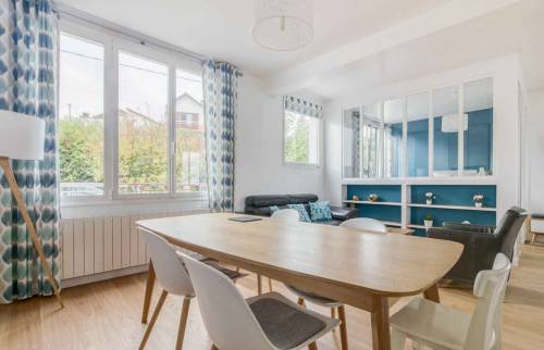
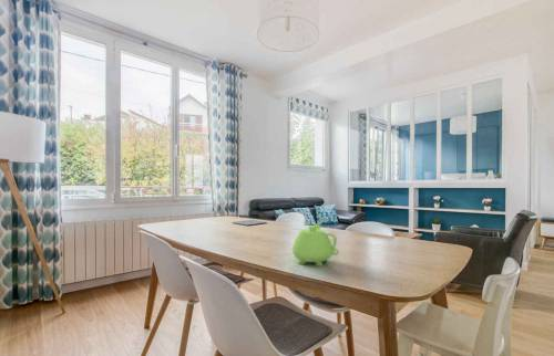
+ teapot (316, 242)
